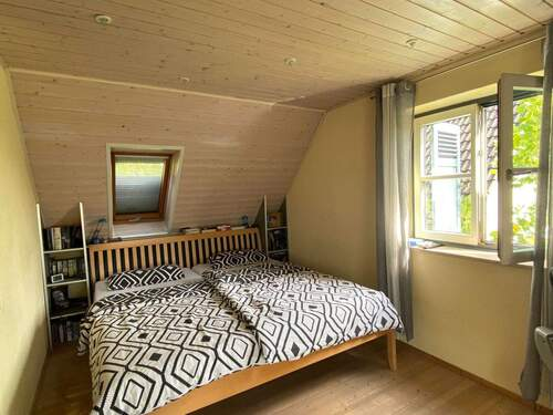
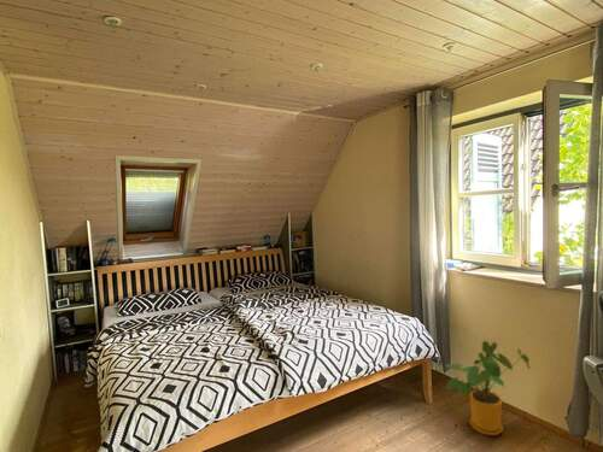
+ house plant (485, 387)
